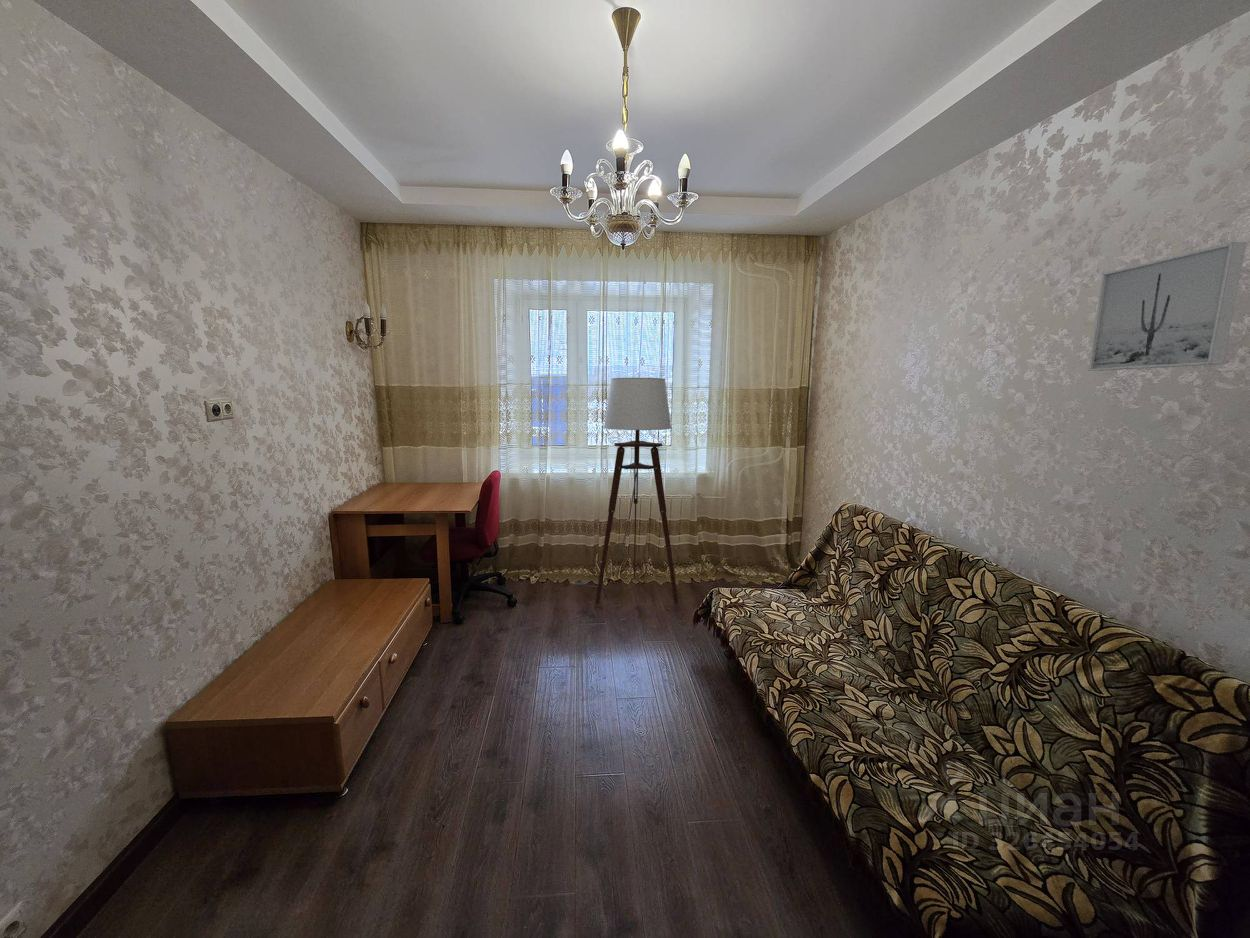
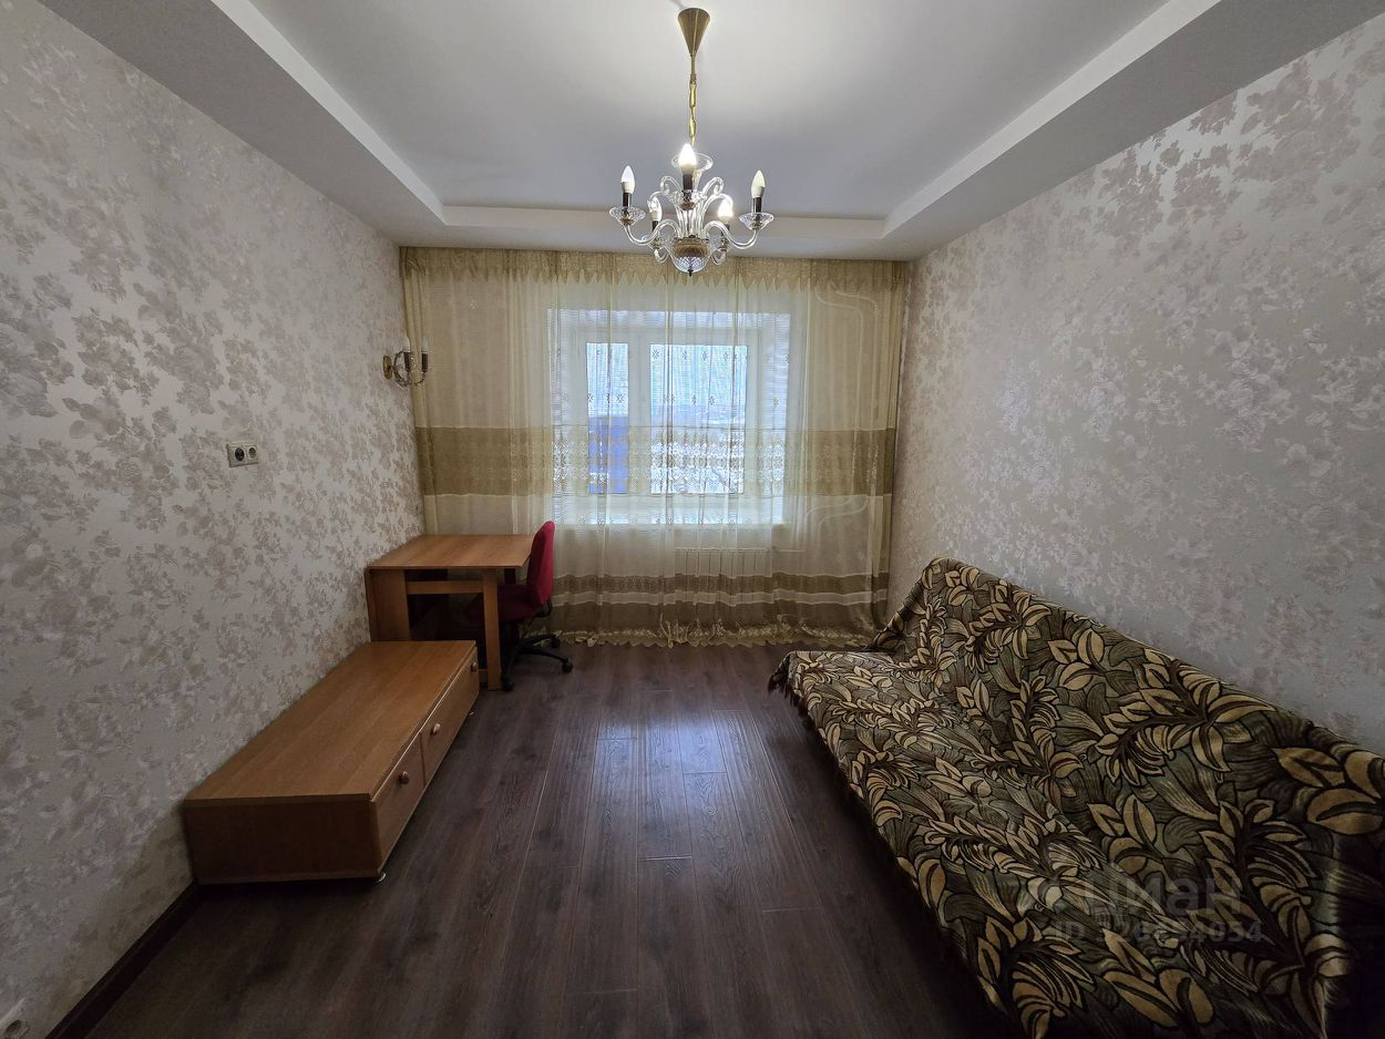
- floor lamp (618, 488)
- wall art (1157, 314)
